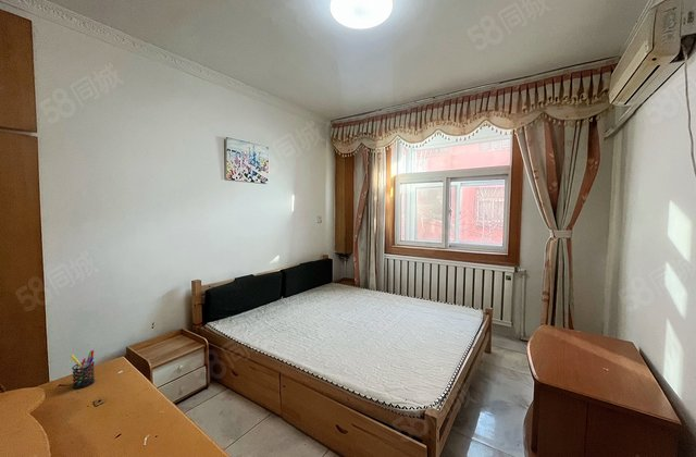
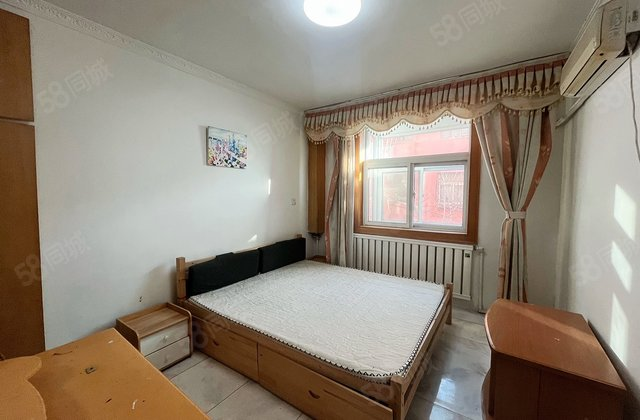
- pen holder (85, 366)
